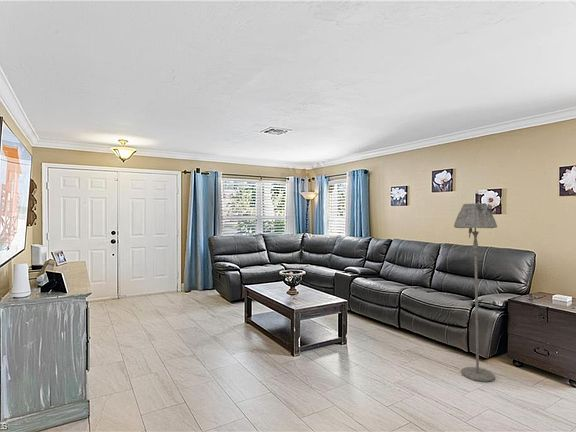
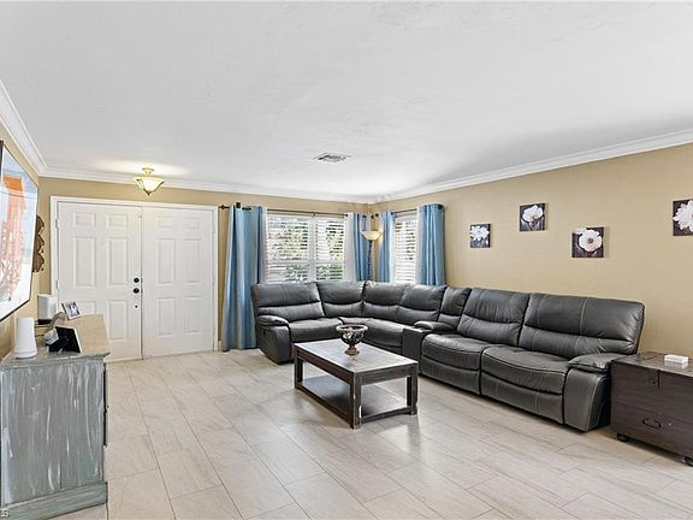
- floor lamp (476, 289)
